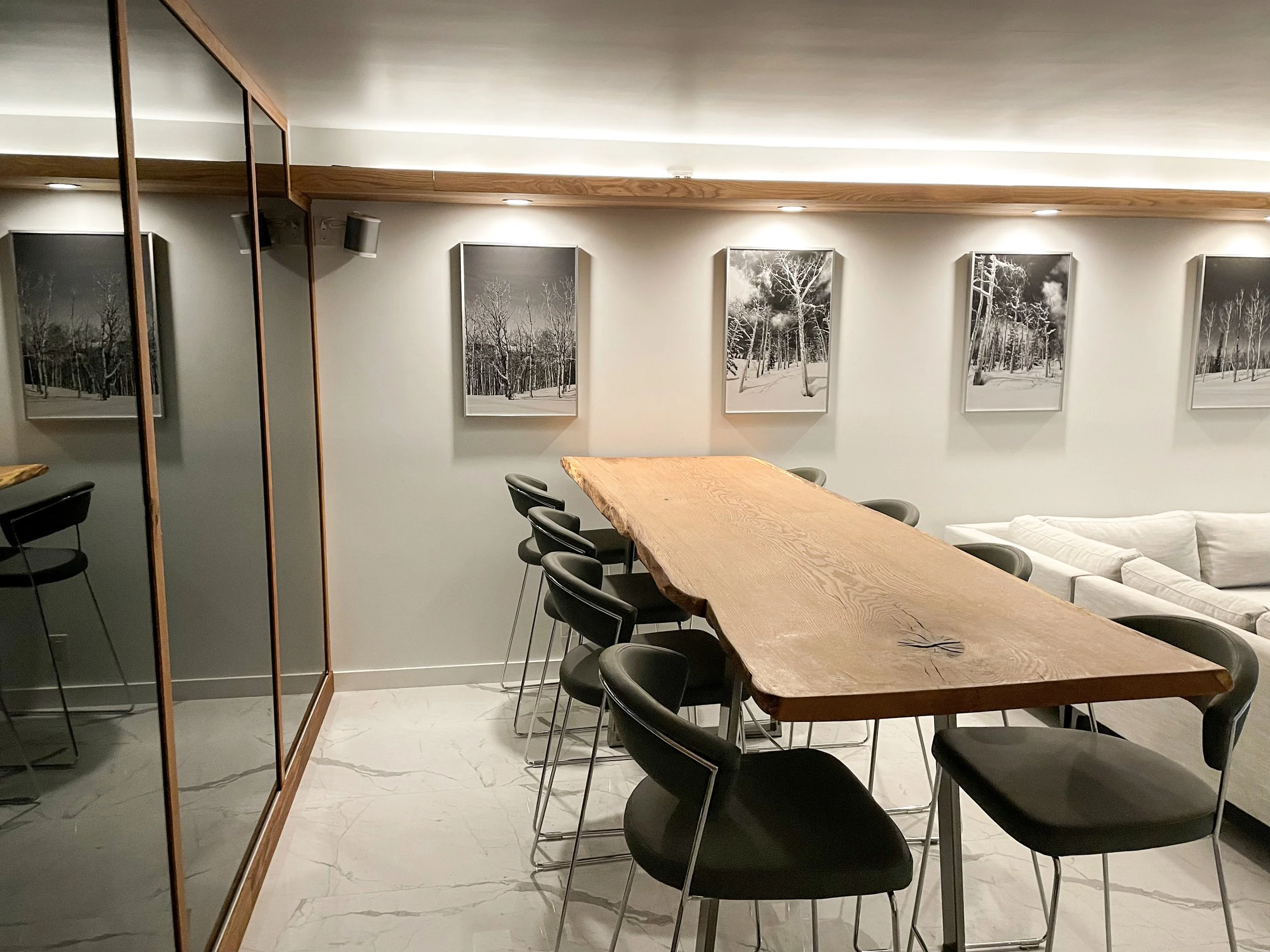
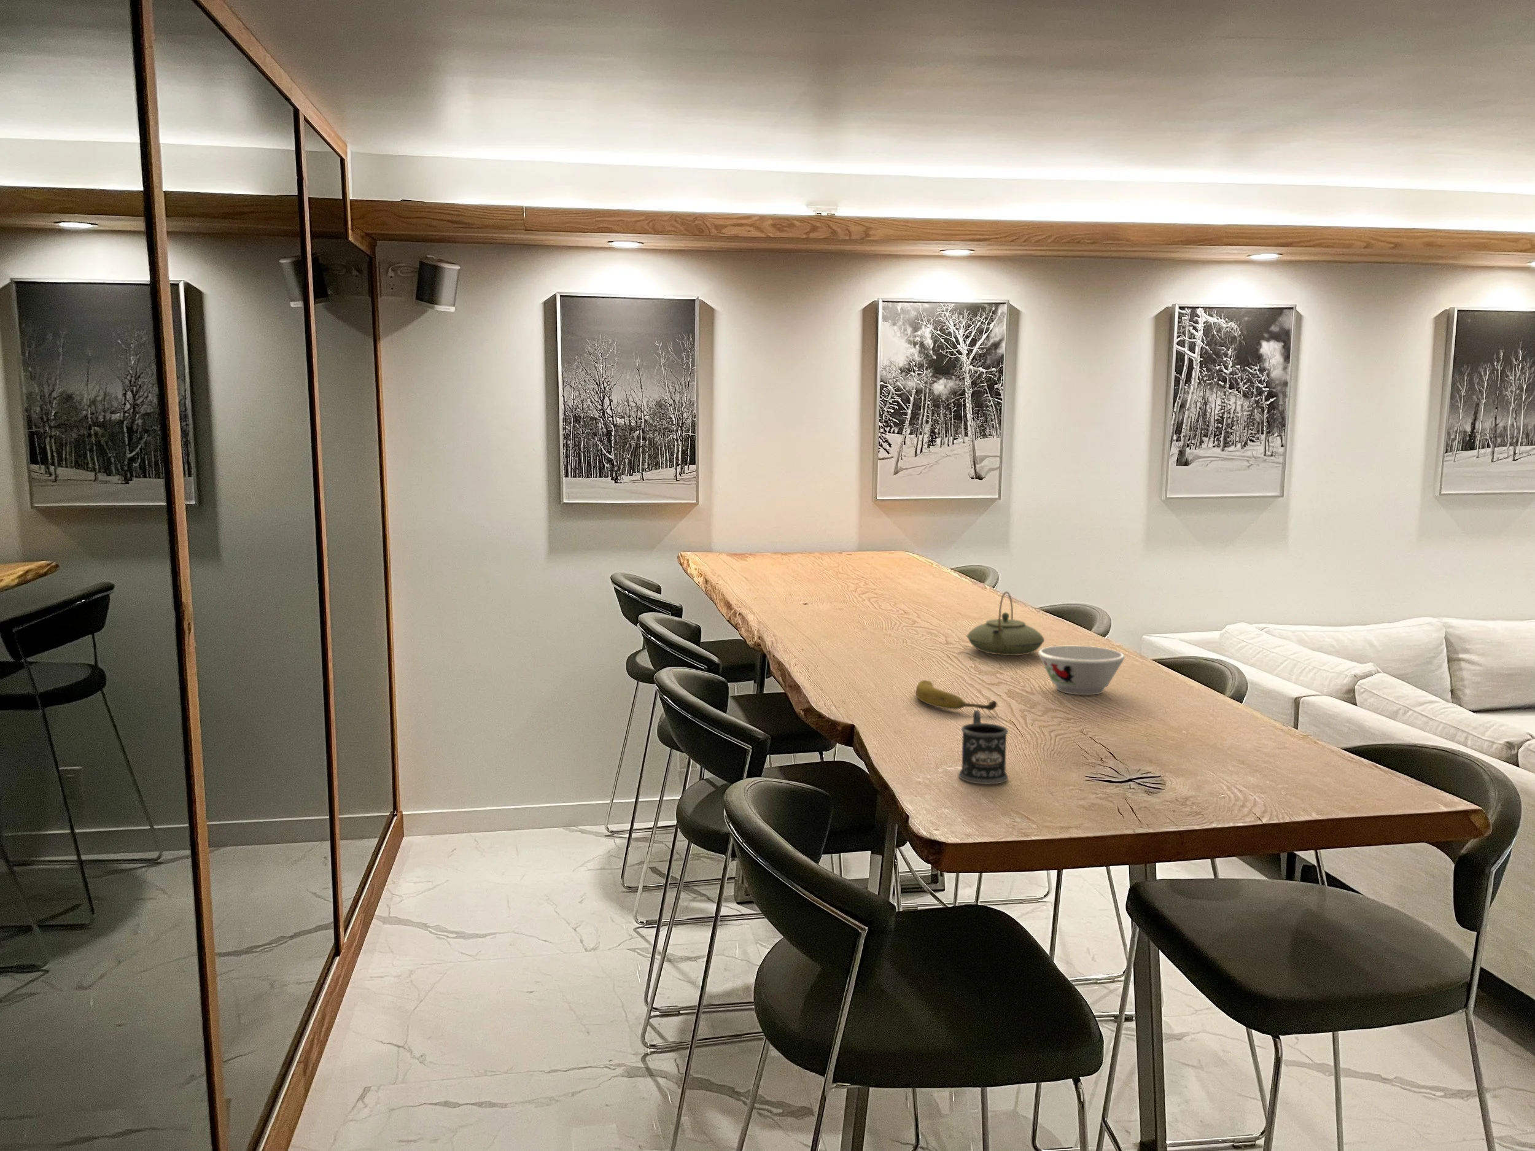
+ bowl (1081, 671)
+ mug (981, 745)
+ teapot (1004, 623)
+ fruit (949, 693)
